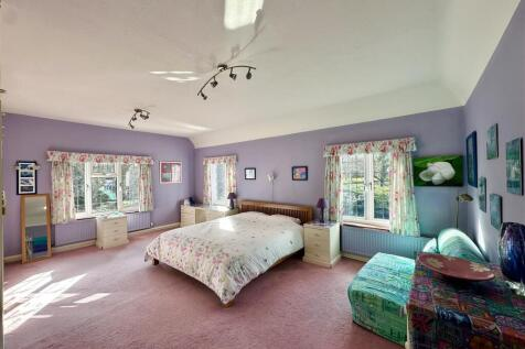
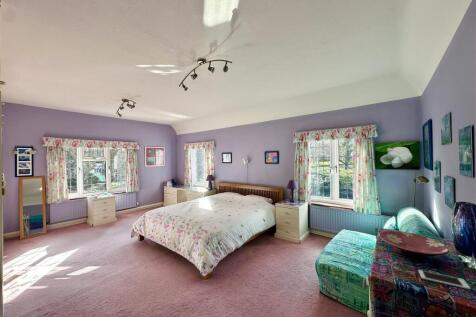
+ cell phone (442, 278)
